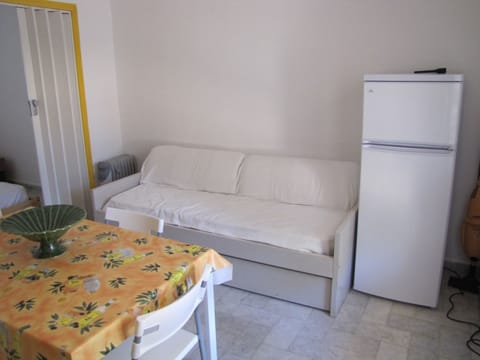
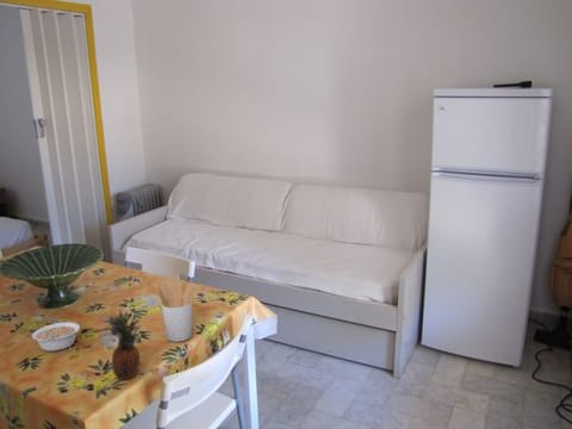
+ utensil holder (174, 307)
+ fruit (122, 342)
+ legume (58, 336)
